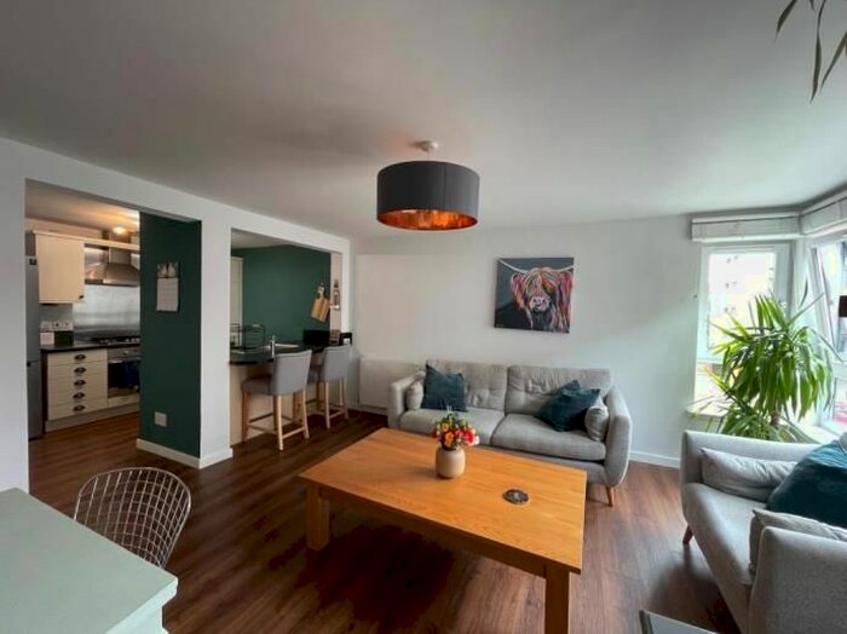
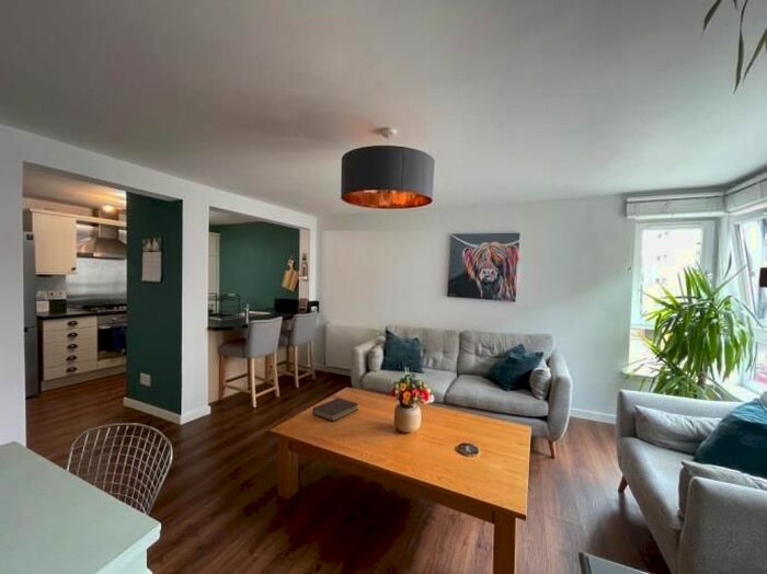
+ book (335, 409)
